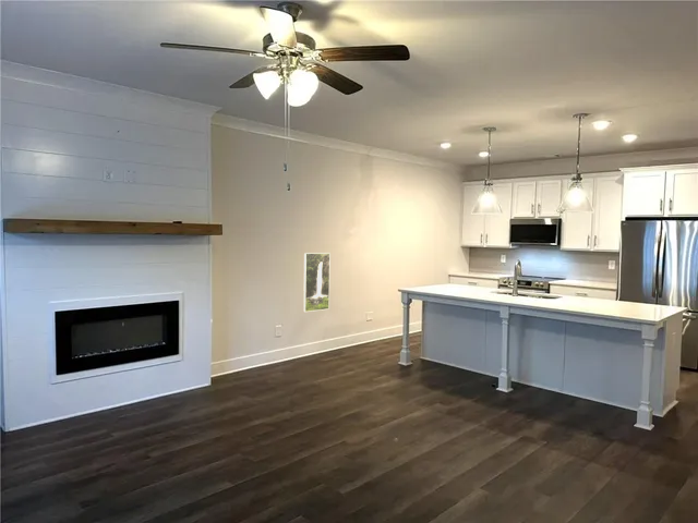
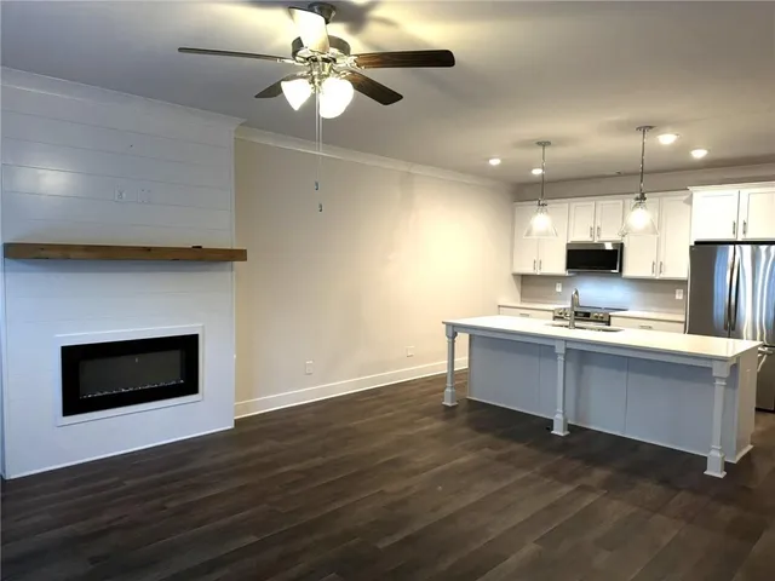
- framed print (316, 281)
